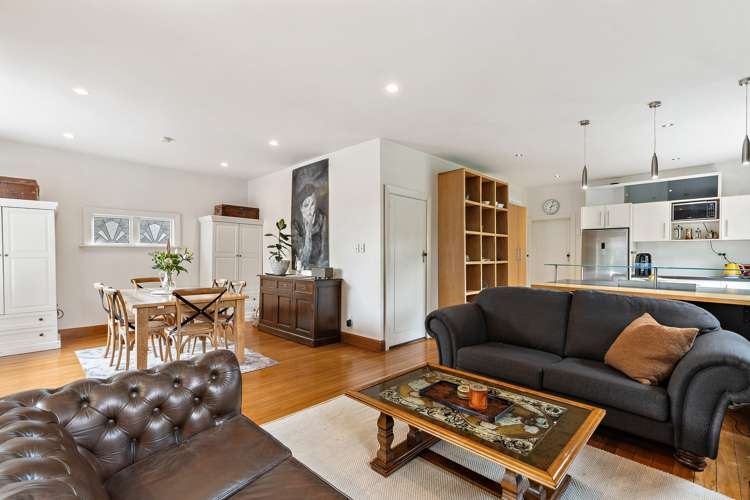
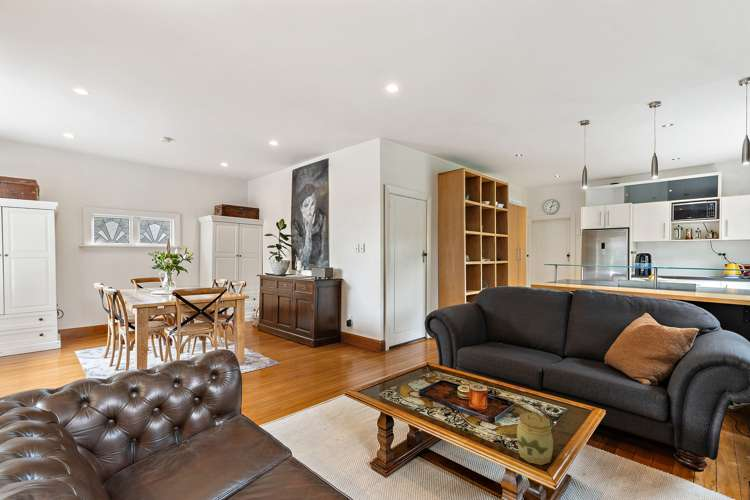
+ jar (534, 433)
